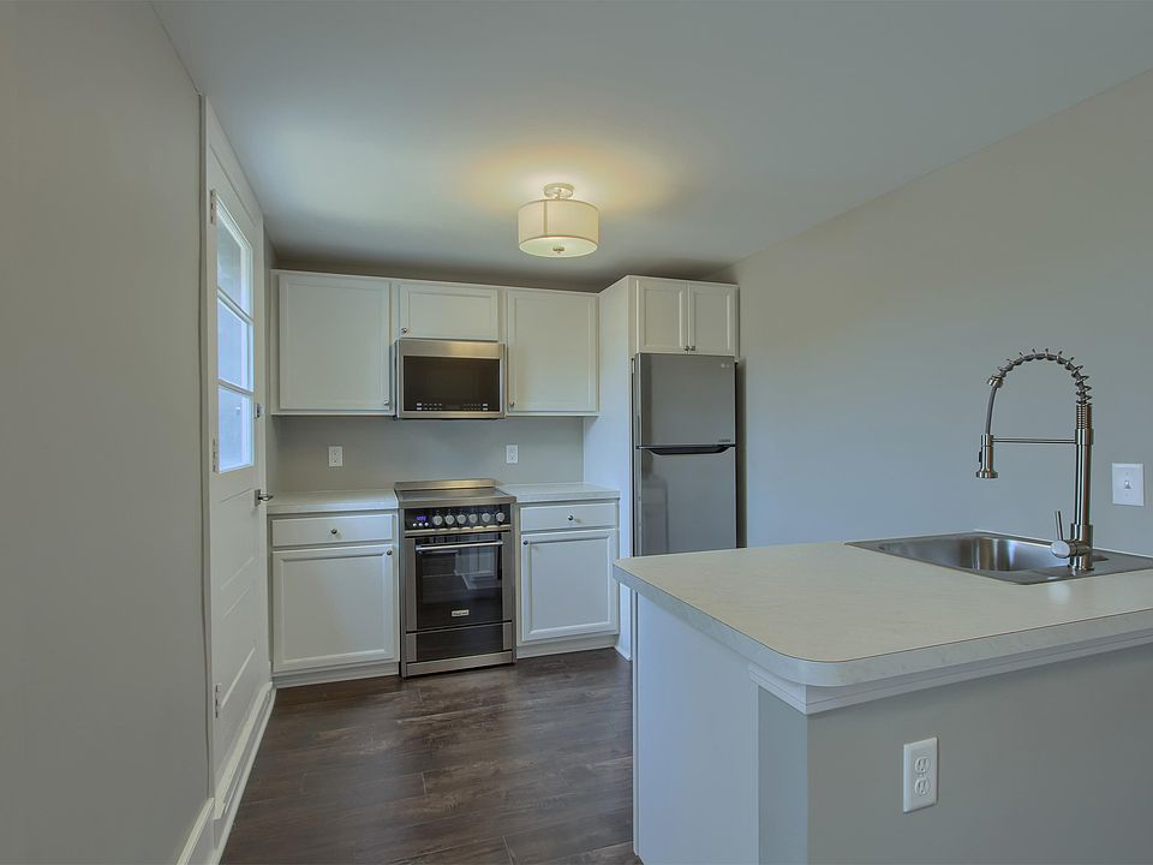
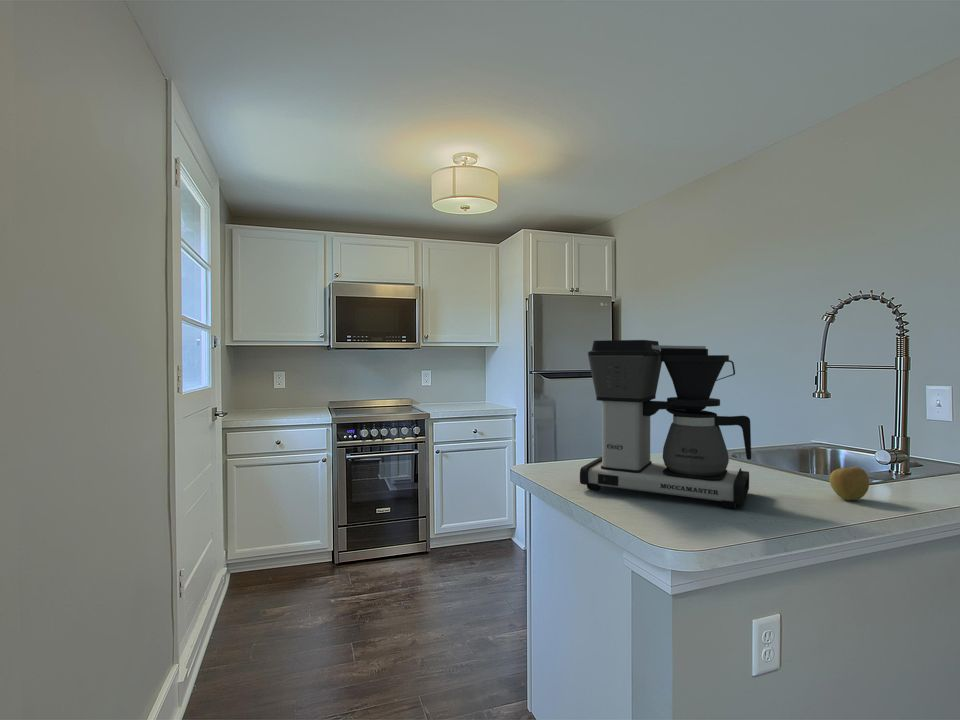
+ coffee maker (669, 412)
+ apple (848, 482)
